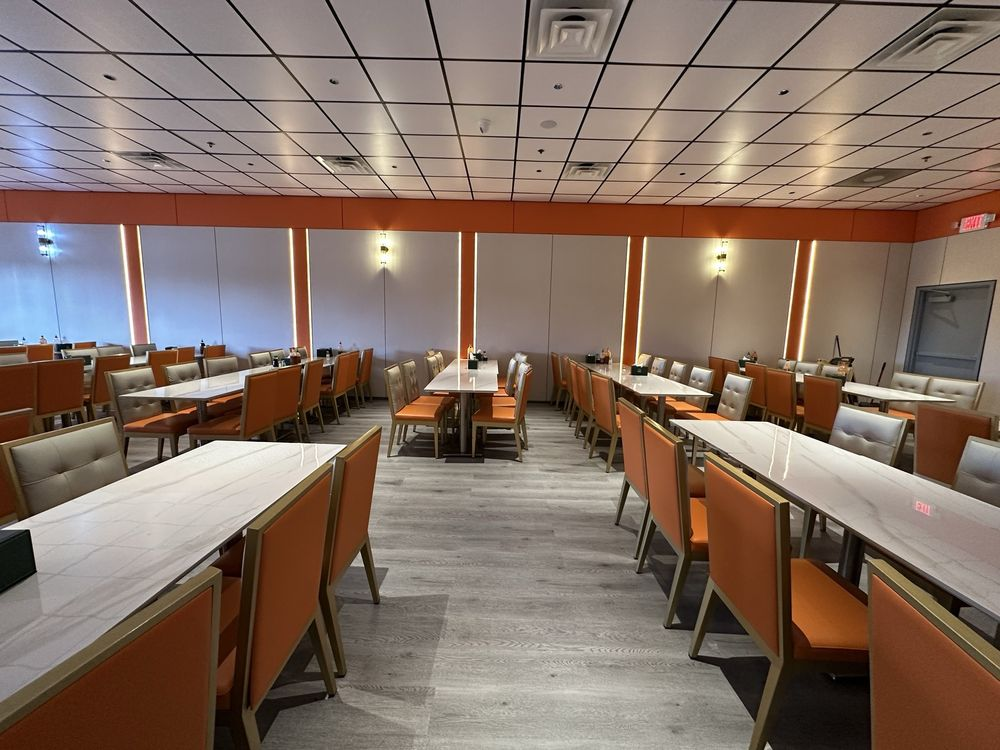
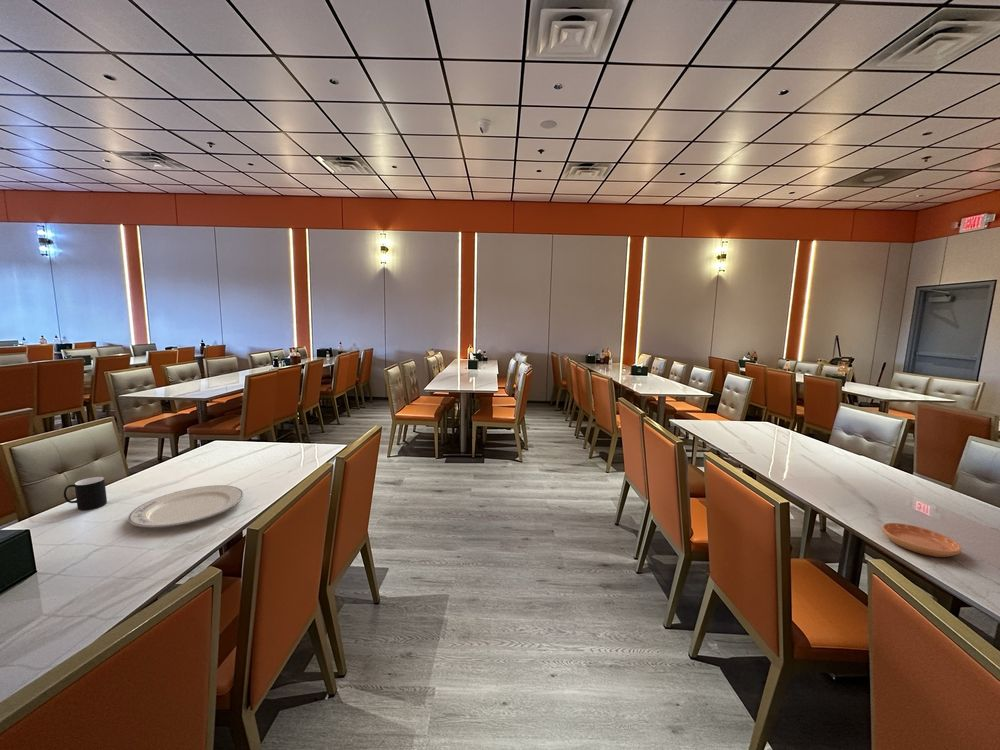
+ saucer (919, 540)
+ cup (85, 493)
+ chinaware (190, 506)
